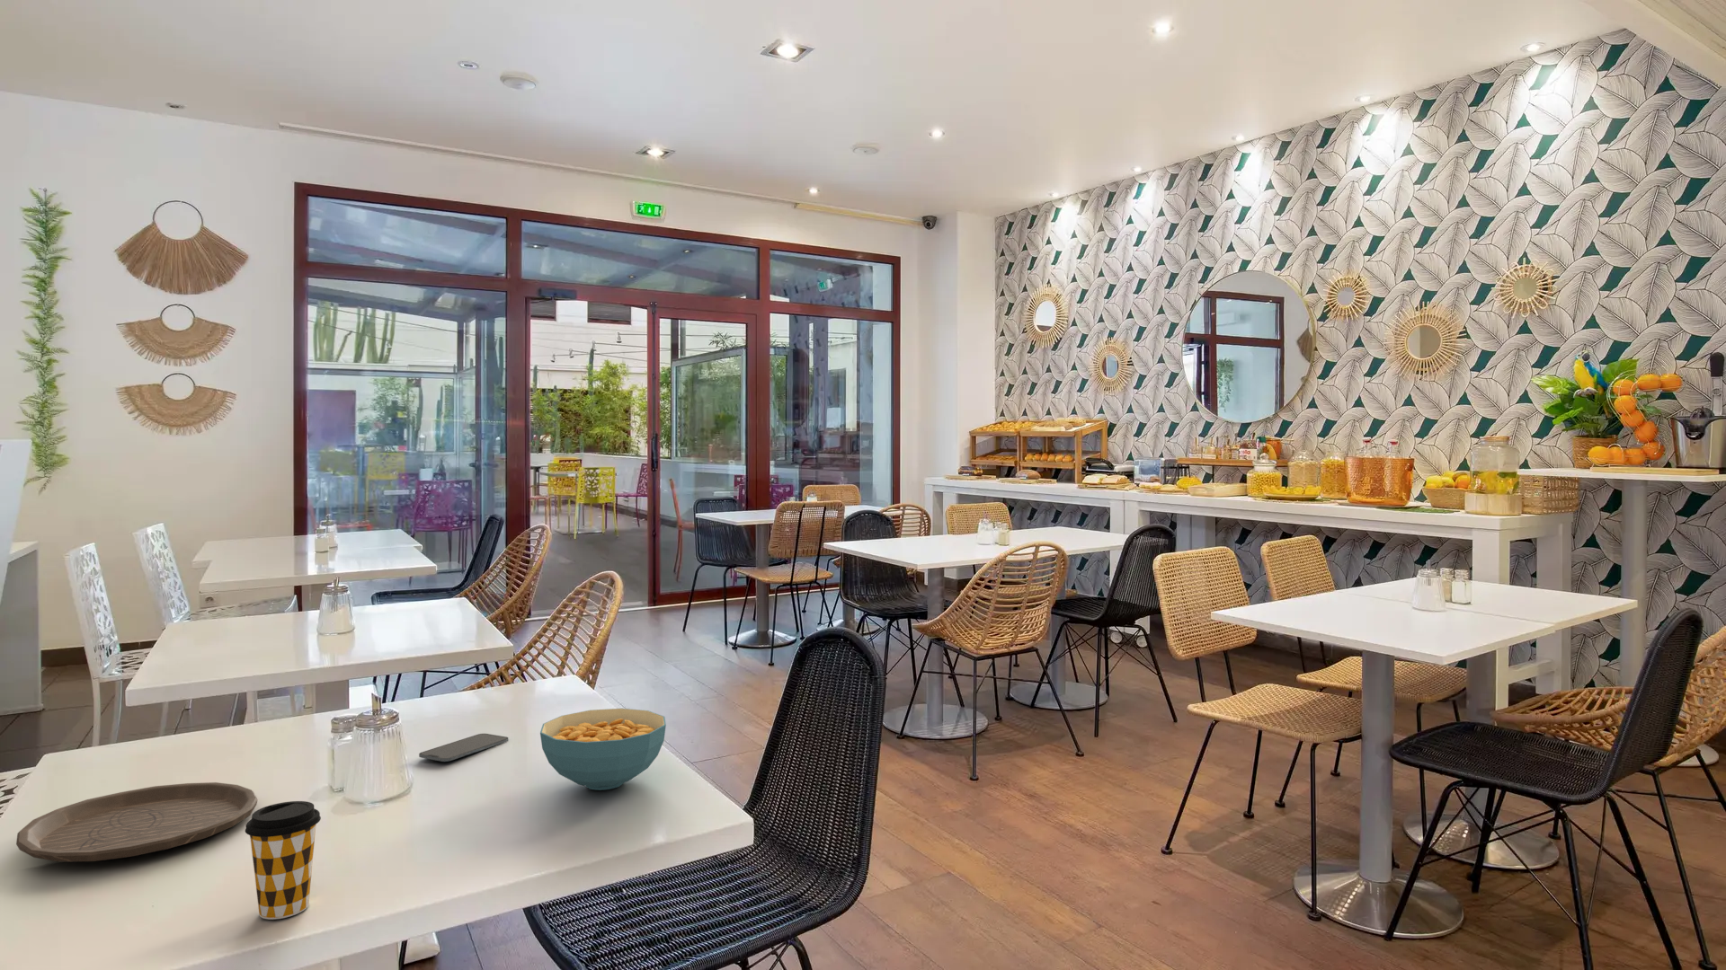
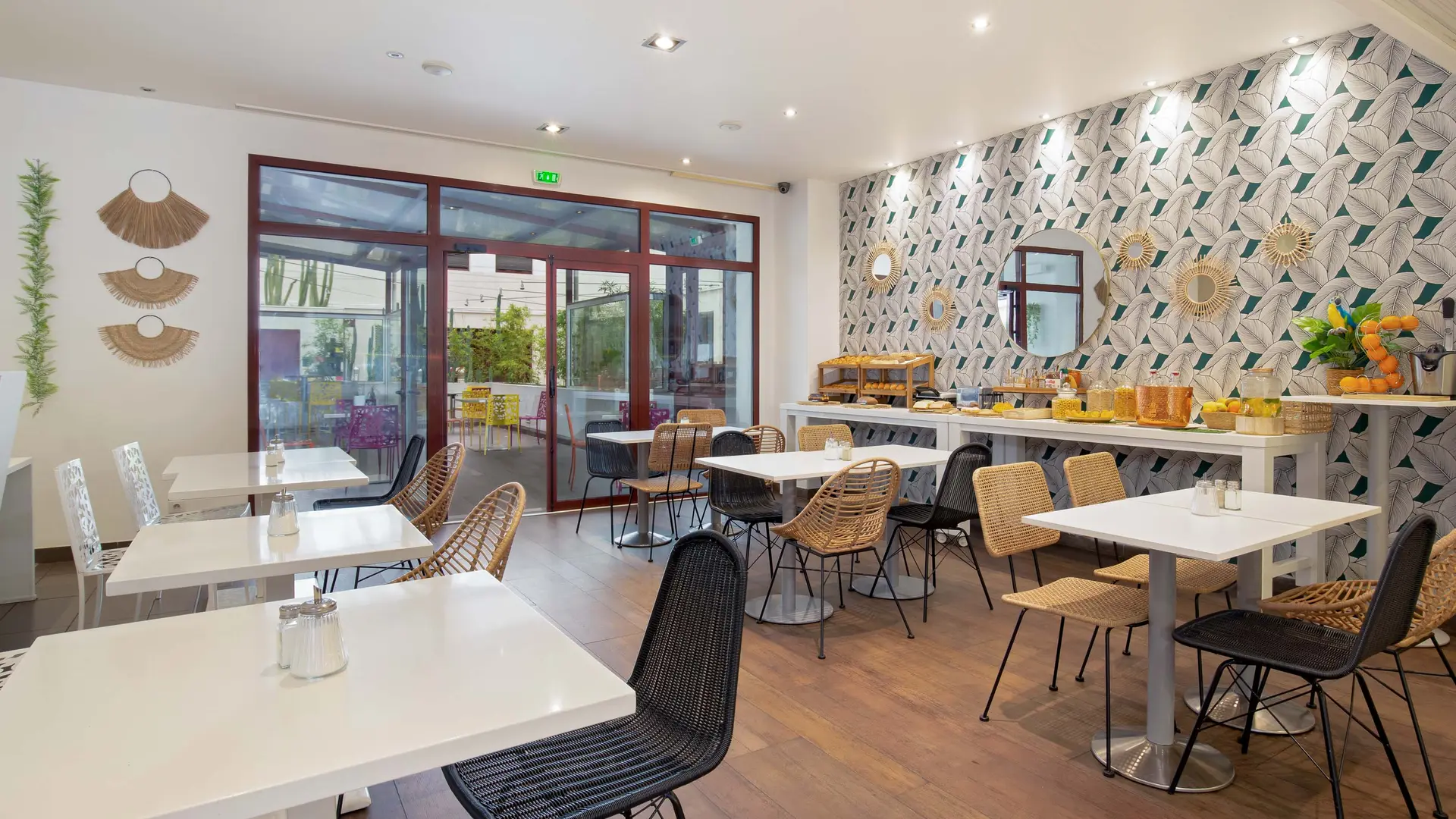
- cereal bowl (605, 753)
- plate (143, 821)
- coffee cup (283, 860)
- smartphone (465, 746)
